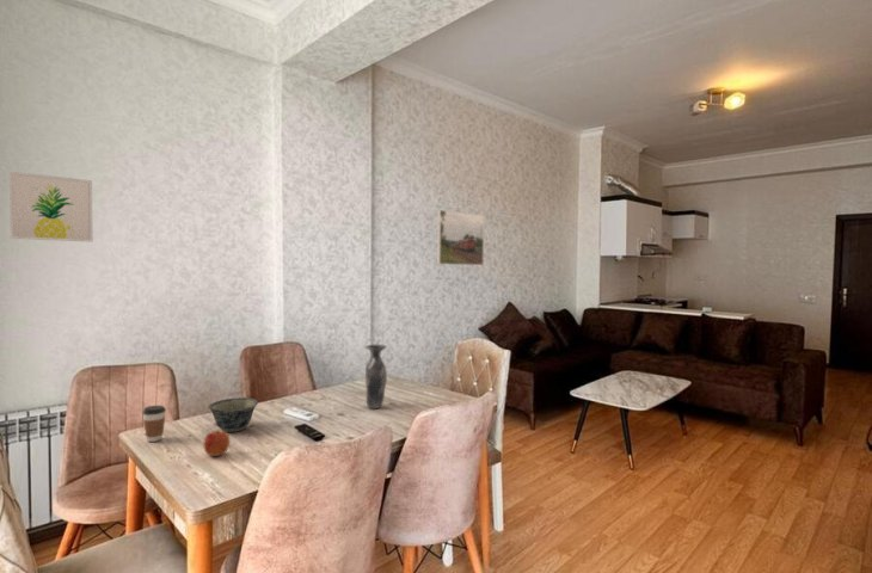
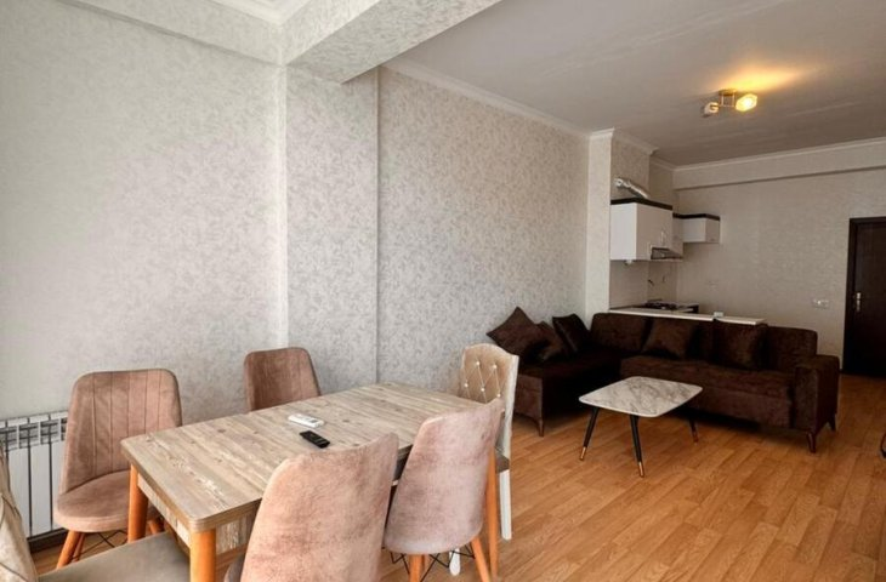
- bowl (233, 415)
- apple (216, 443)
- vase (375, 376)
- wall art (53, 208)
- coffee cup (154, 423)
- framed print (461, 239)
